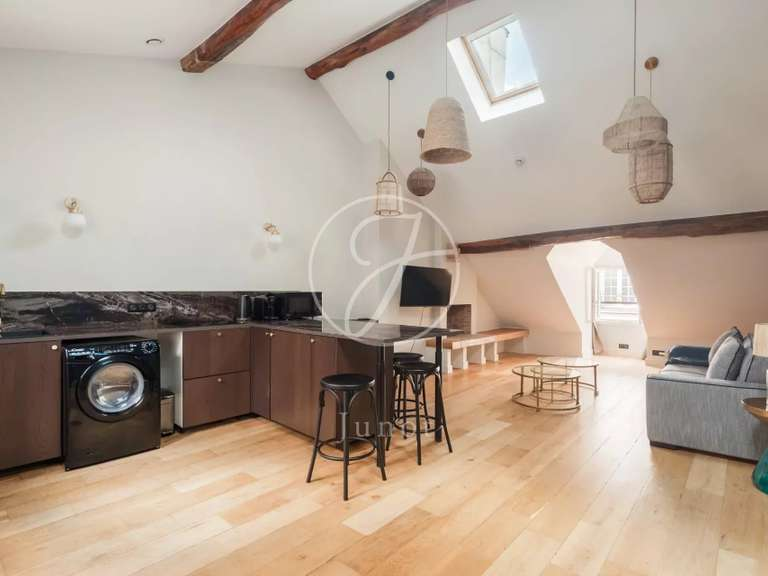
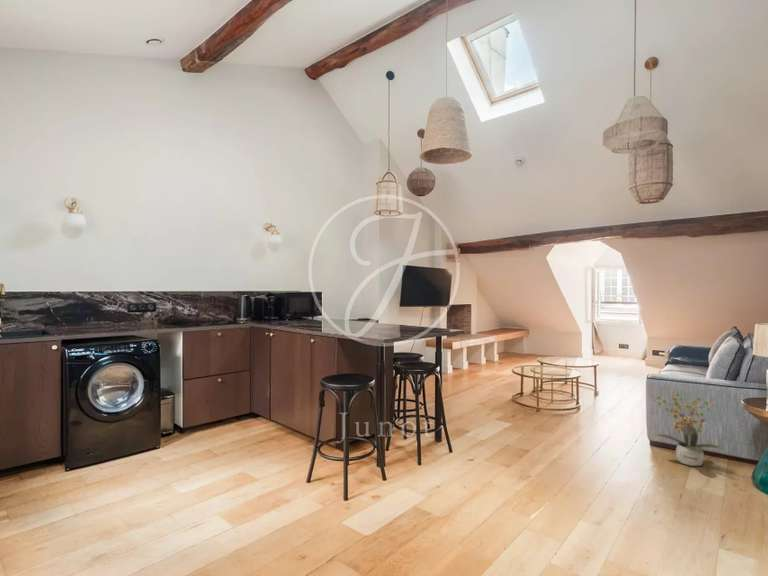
+ potted plant (685, 428)
